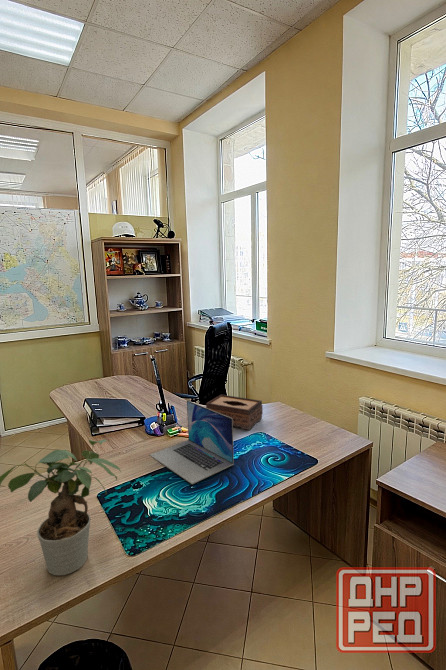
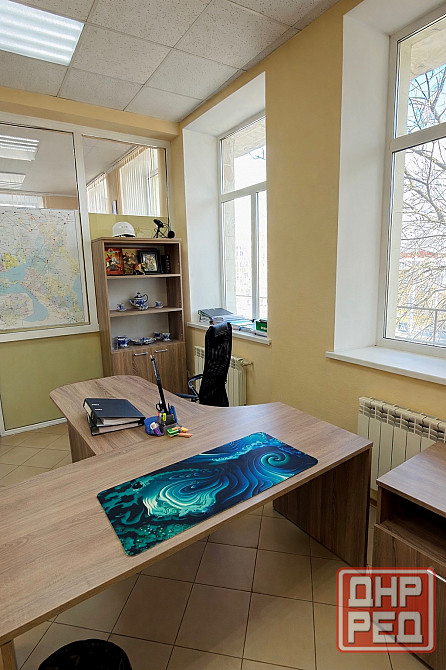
- tissue box (234, 411)
- laptop (189, 437)
- potted plant (72, 498)
